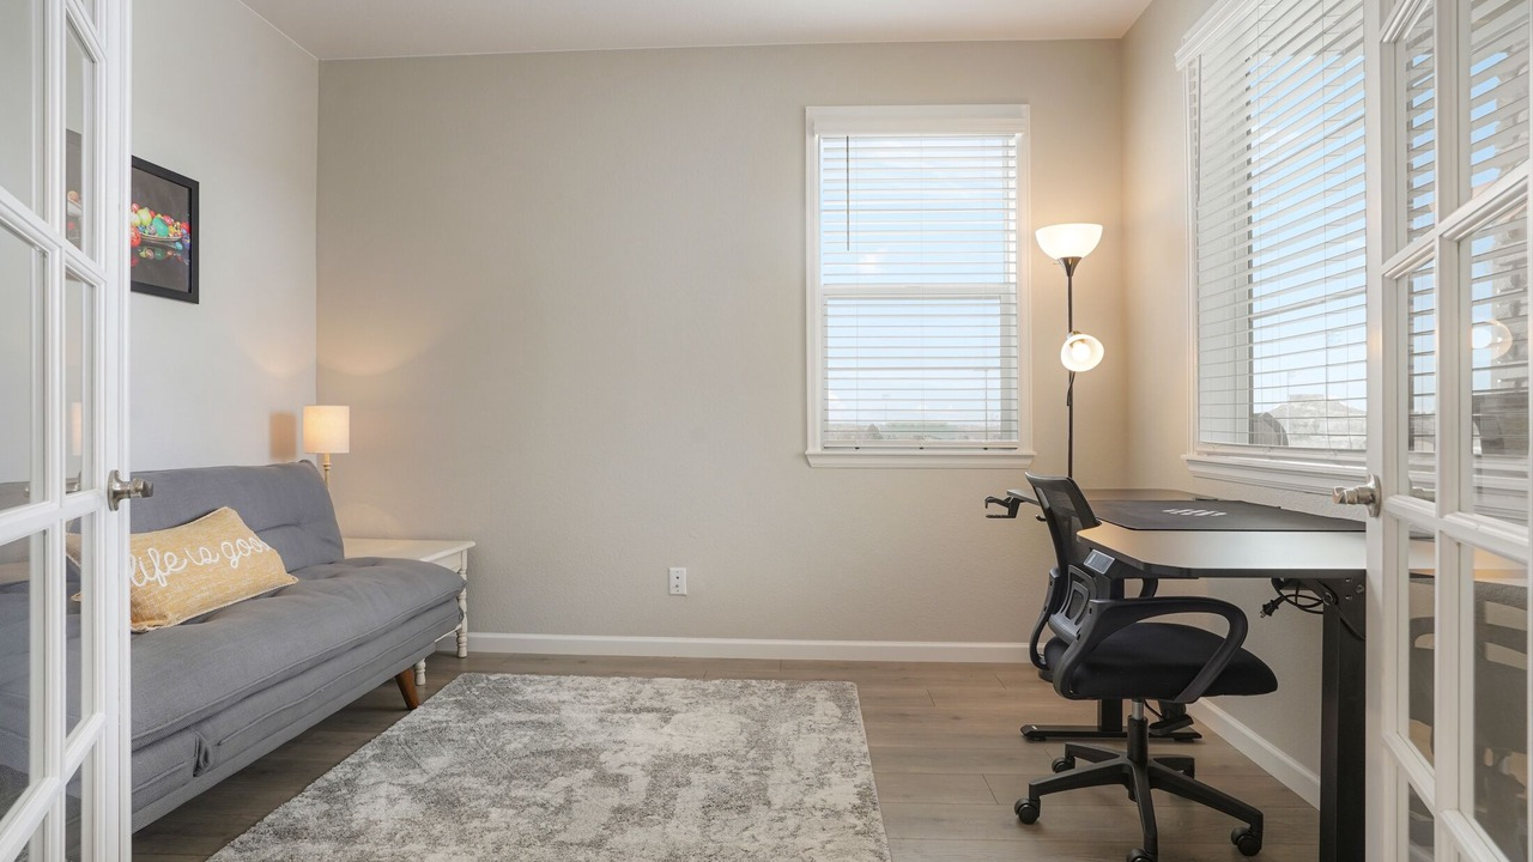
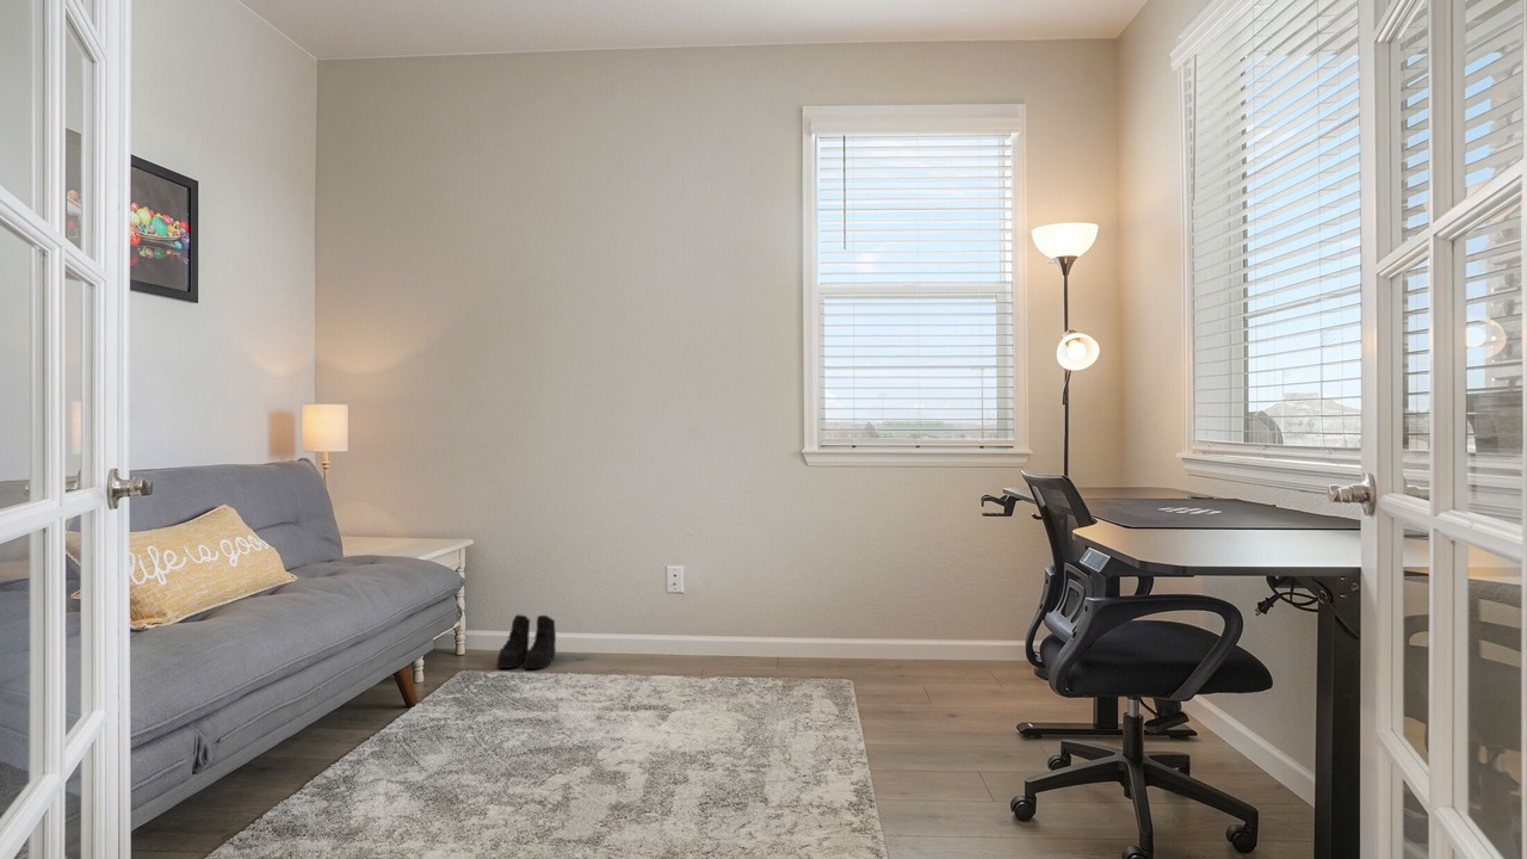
+ boots (527, 639)
